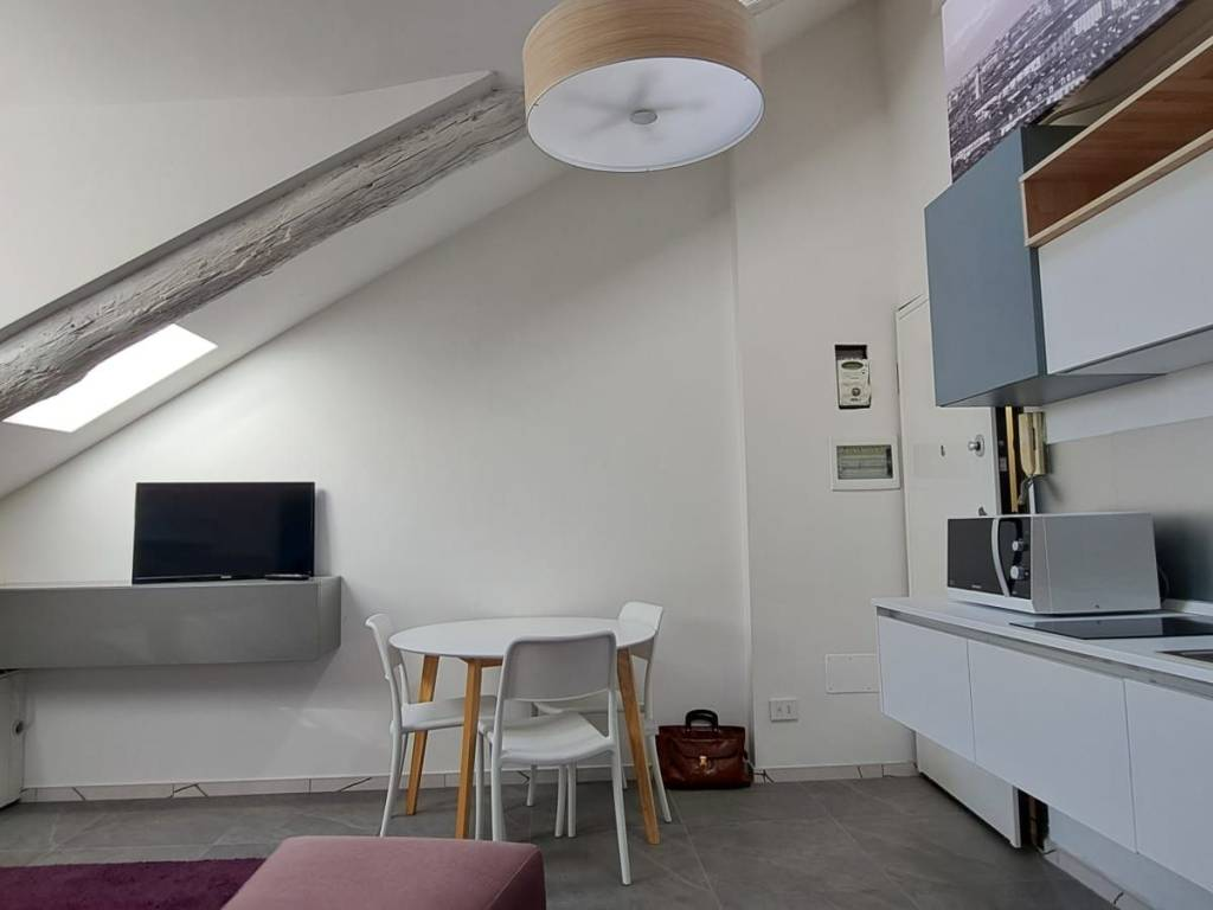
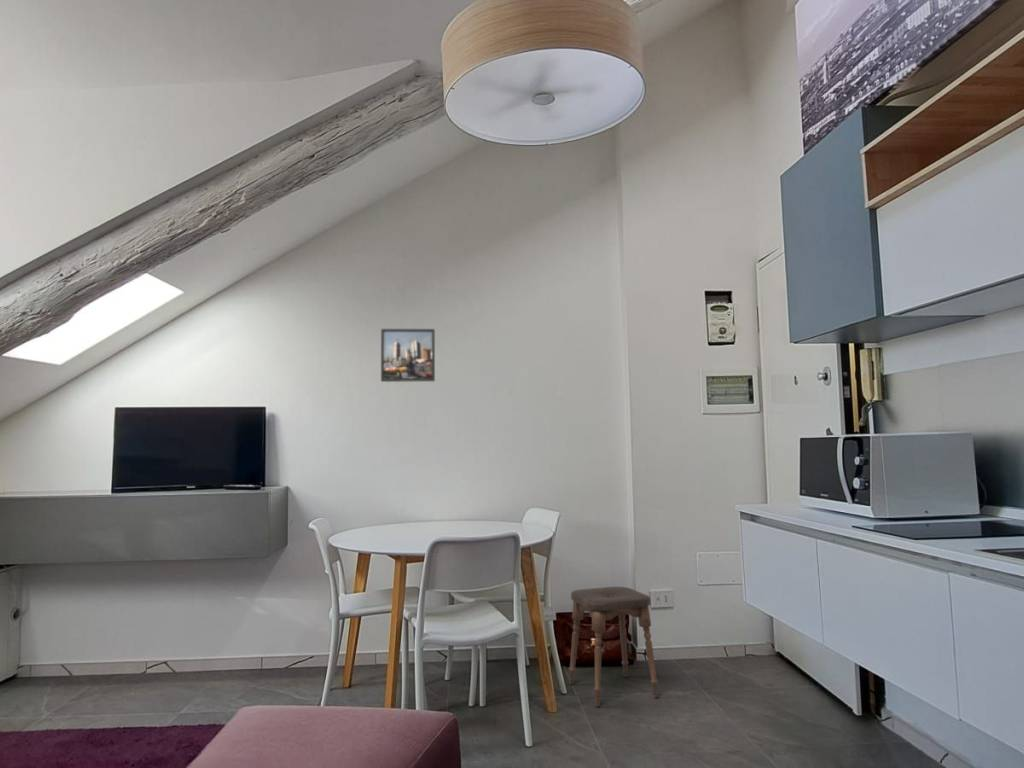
+ stool (601, 642)
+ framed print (407, 355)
